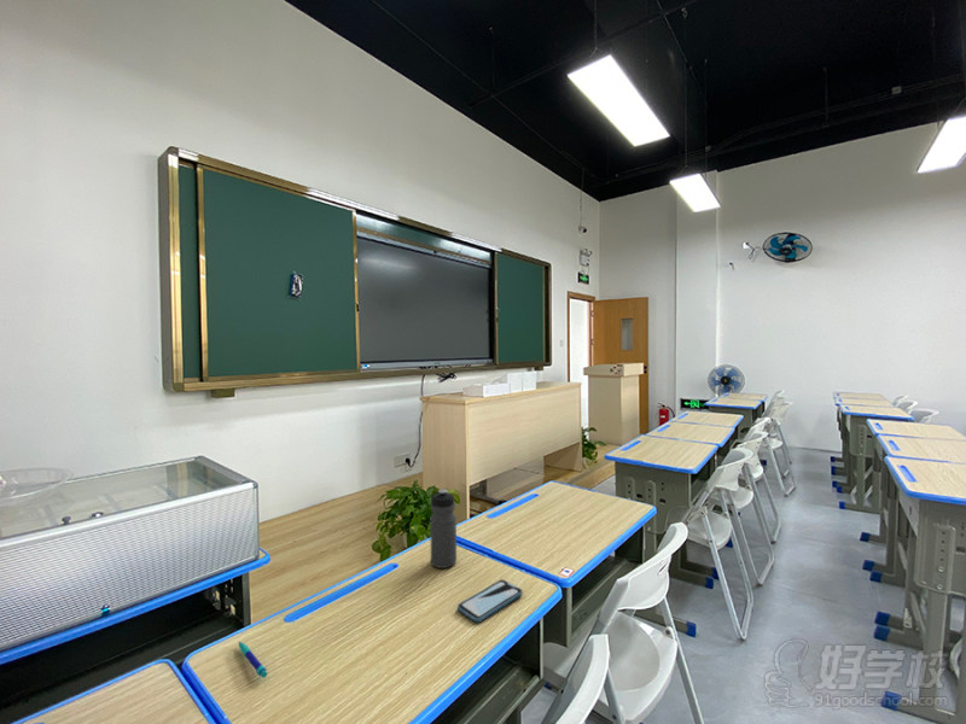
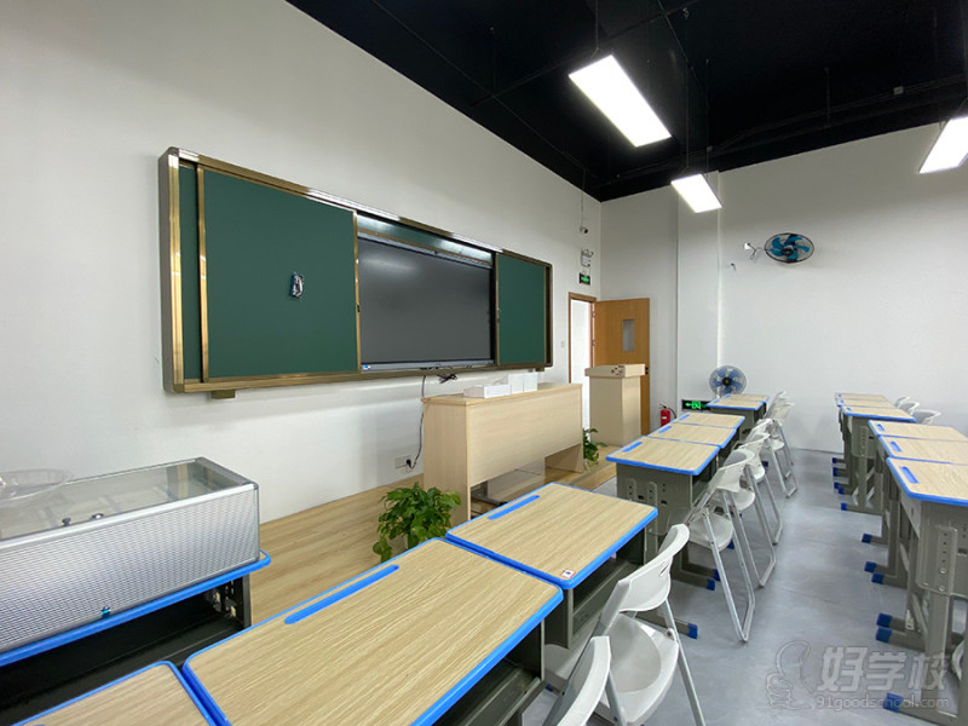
- smartphone (490, 599)
- pen (251, 656)
- water bottle (443, 526)
